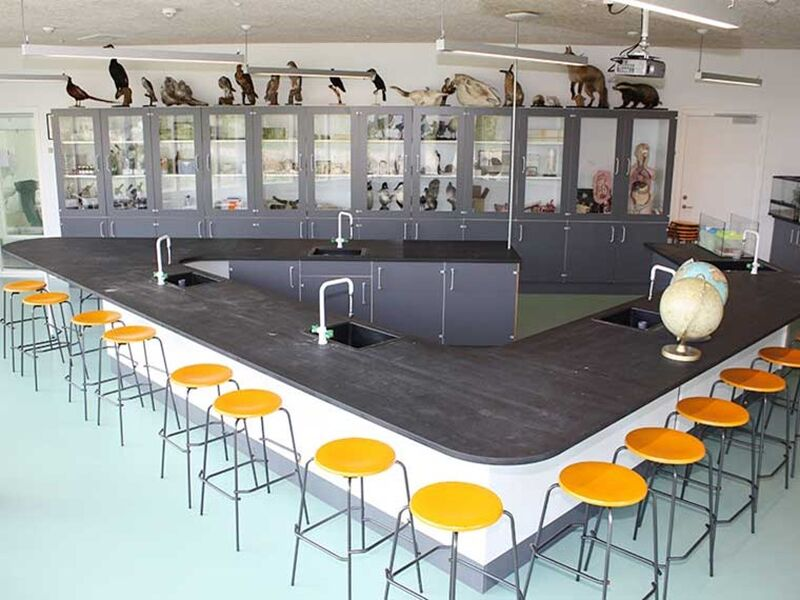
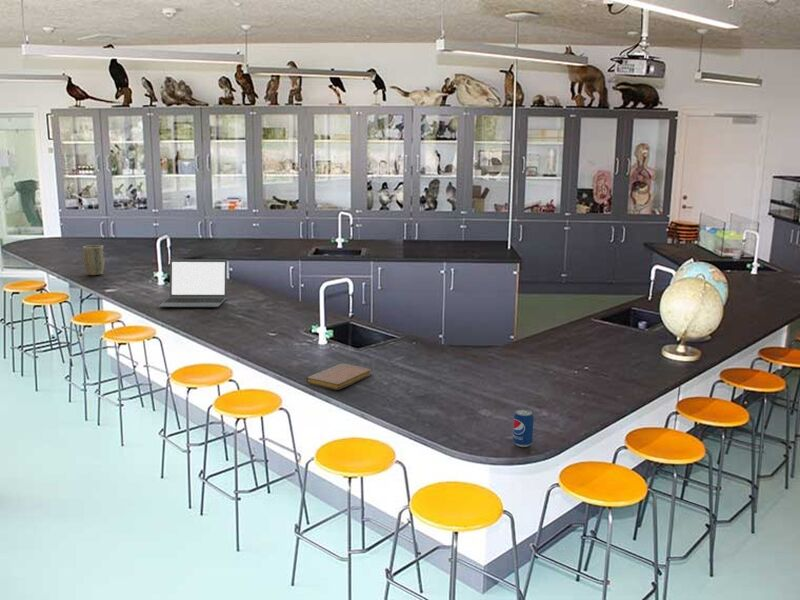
+ laptop (193, 282)
+ notebook (339, 375)
+ beverage can (523, 428)
+ plant pot (94, 260)
